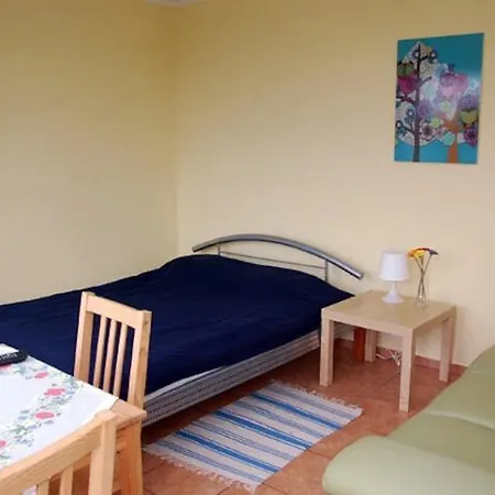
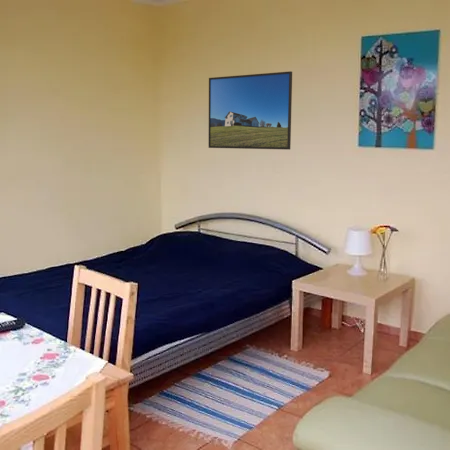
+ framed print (247, 112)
